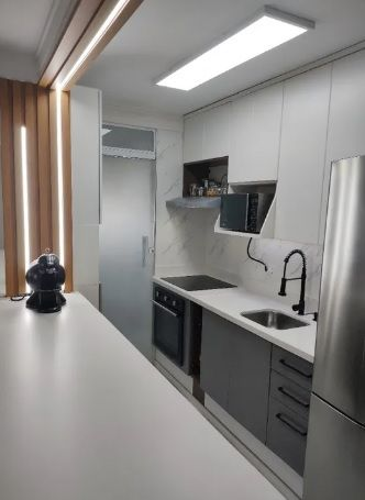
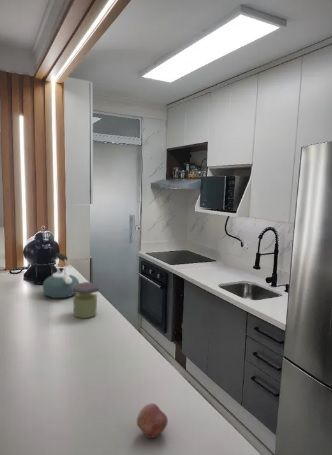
+ kettle (62, 275)
+ jar (85, 300)
+ fruit (151, 419)
